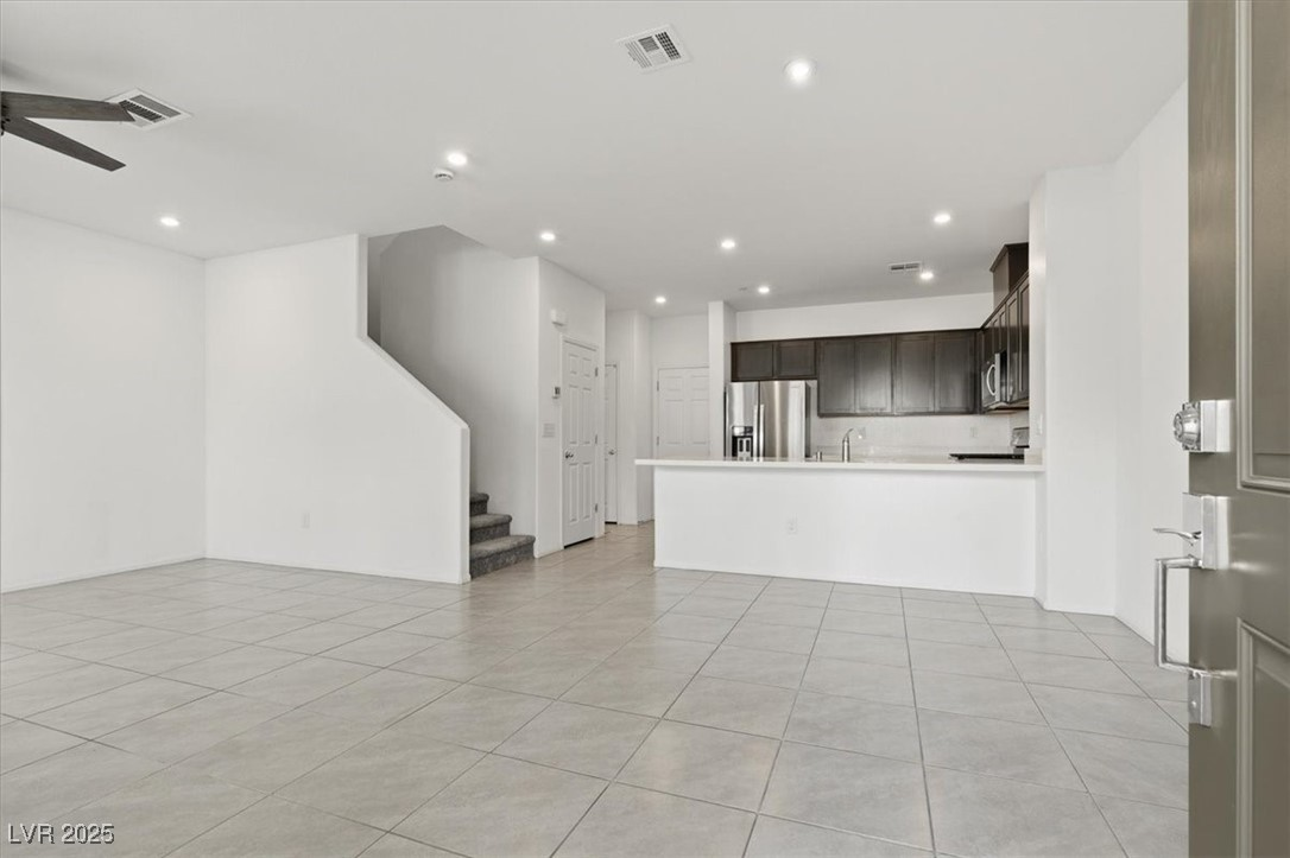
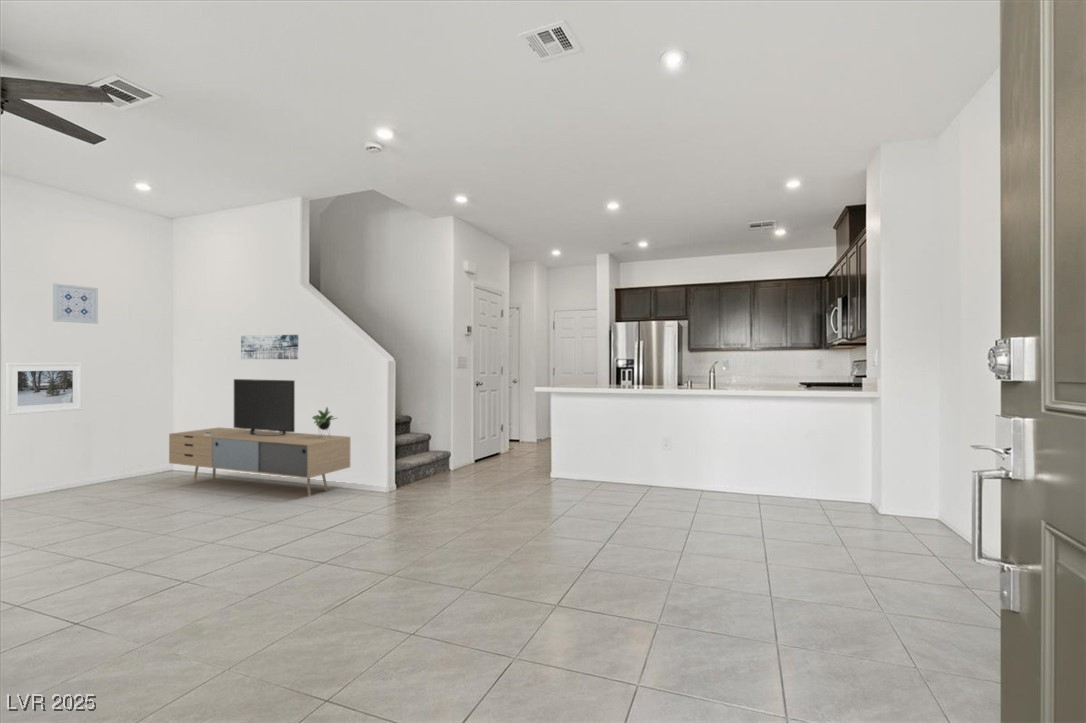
+ wall art (76, 304)
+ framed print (45, 387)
+ wall art (269, 347)
+ media console (259, 433)
